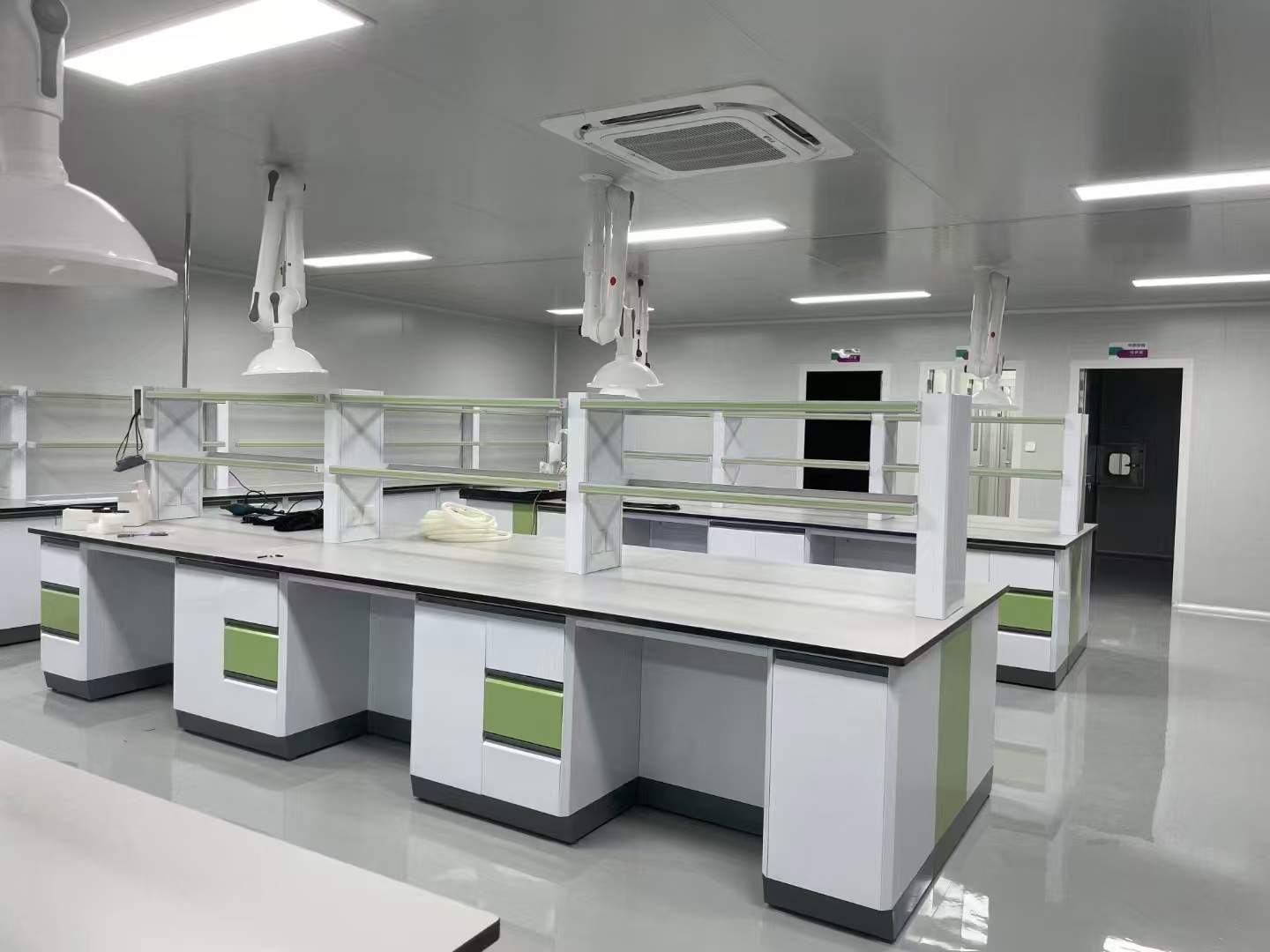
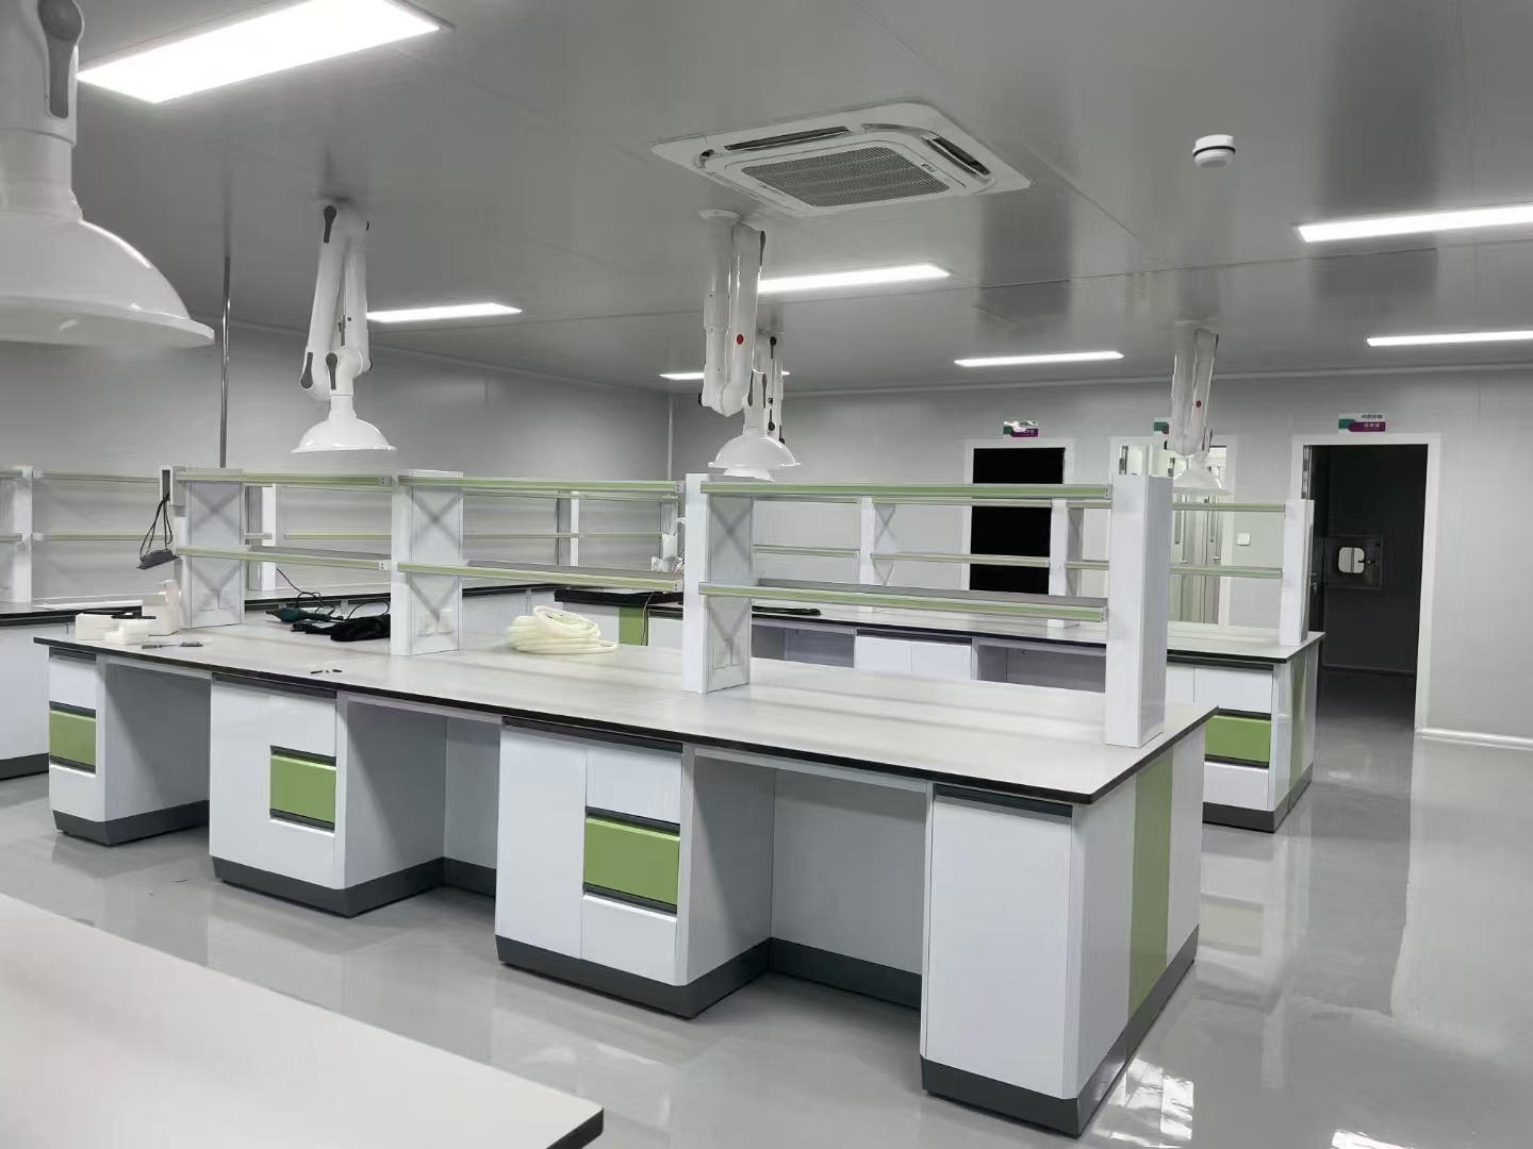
+ smoke detector (1213, 152)
